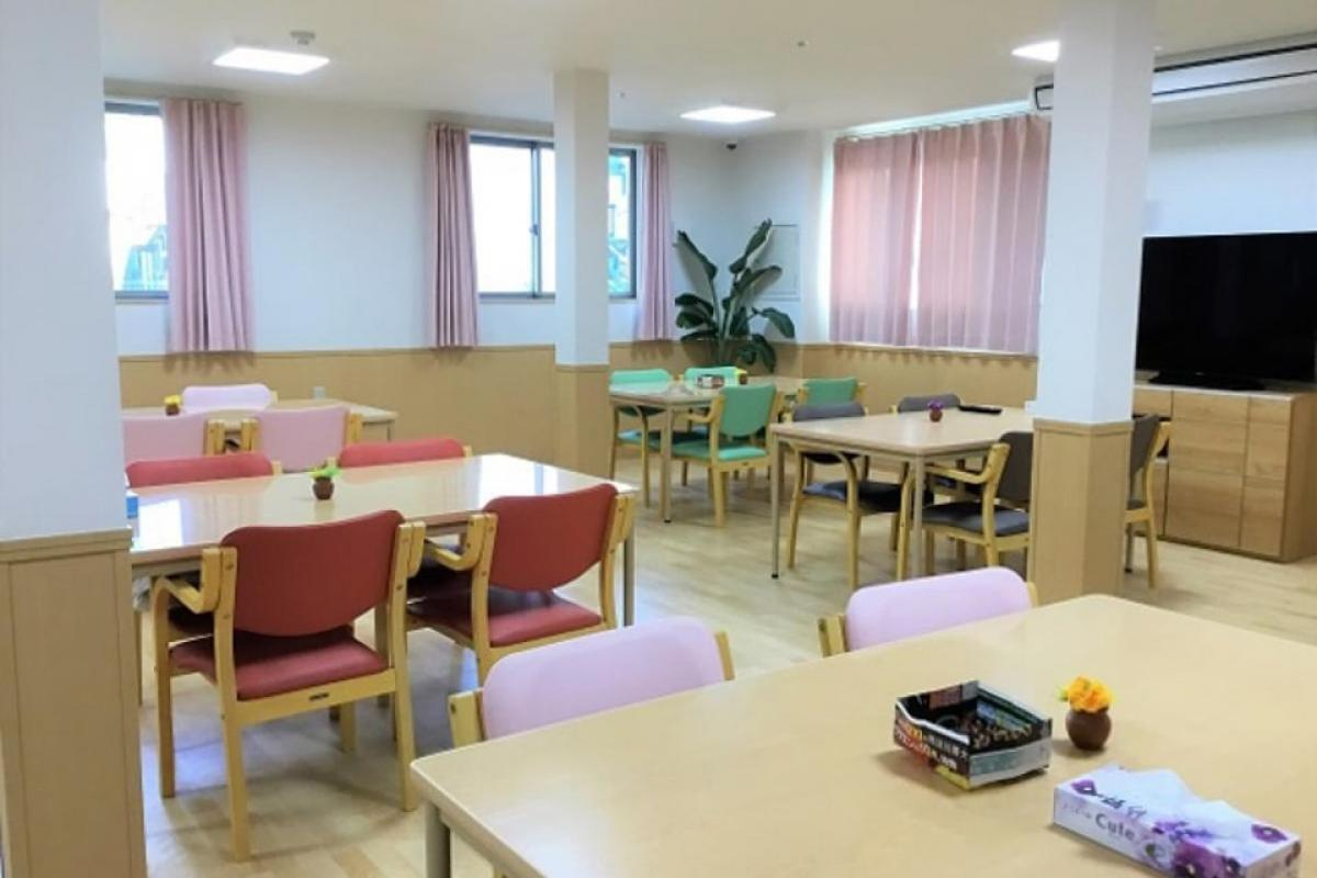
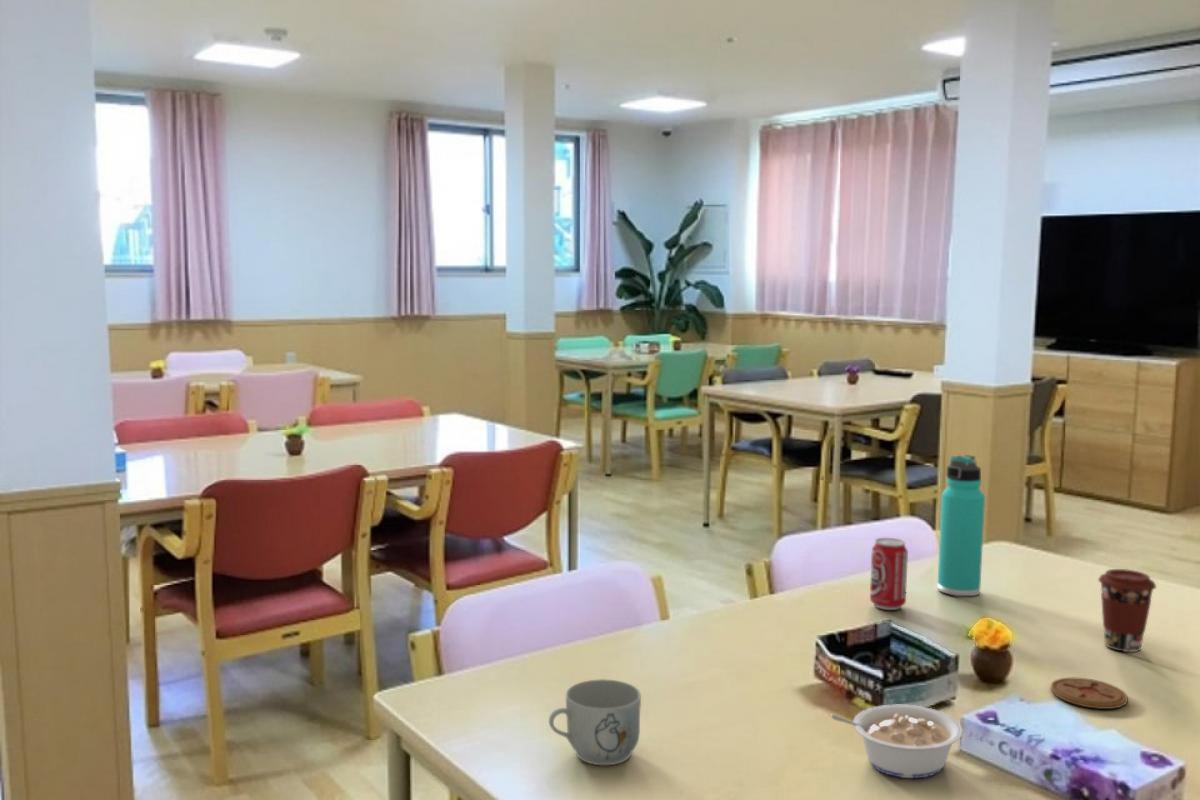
+ mug (593, 725)
+ coaster (1088, 692)
+ thermos bottle (961, 523)
+ beverage can (888, 573)
+ legume (903, 741)
+ coffee cup (1125, 610)
